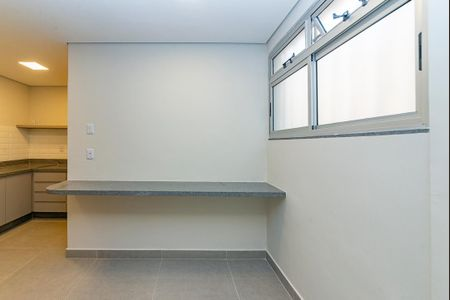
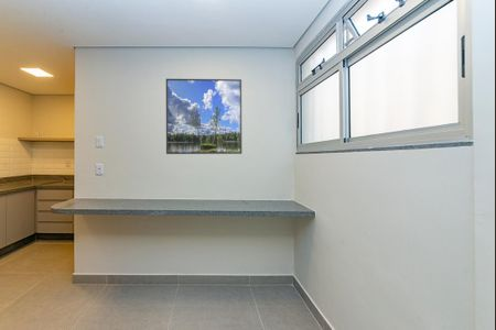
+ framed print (204, 116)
